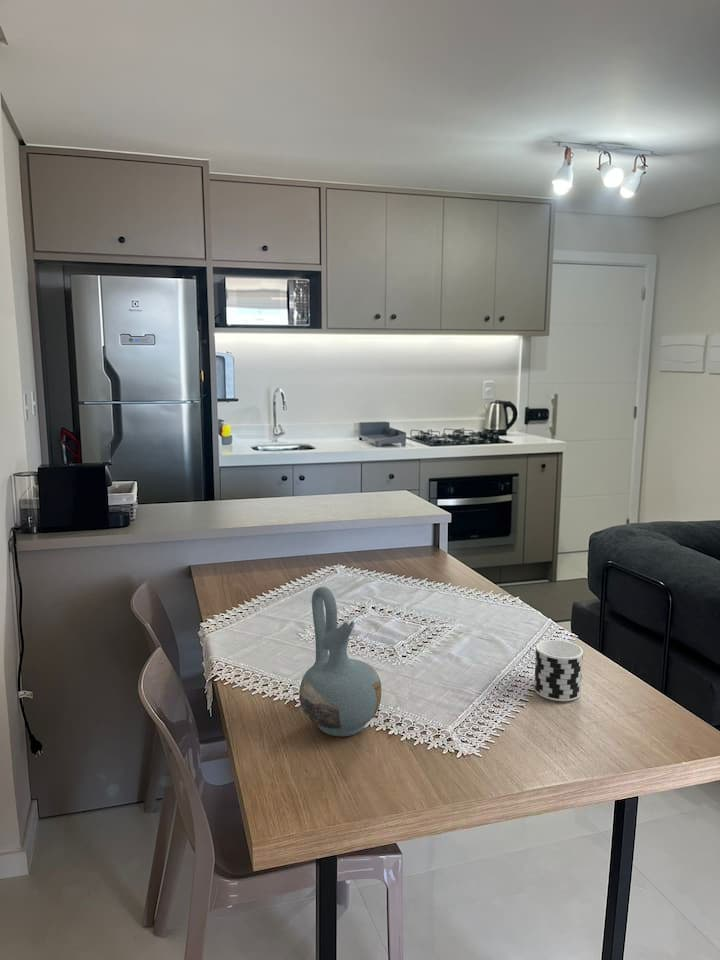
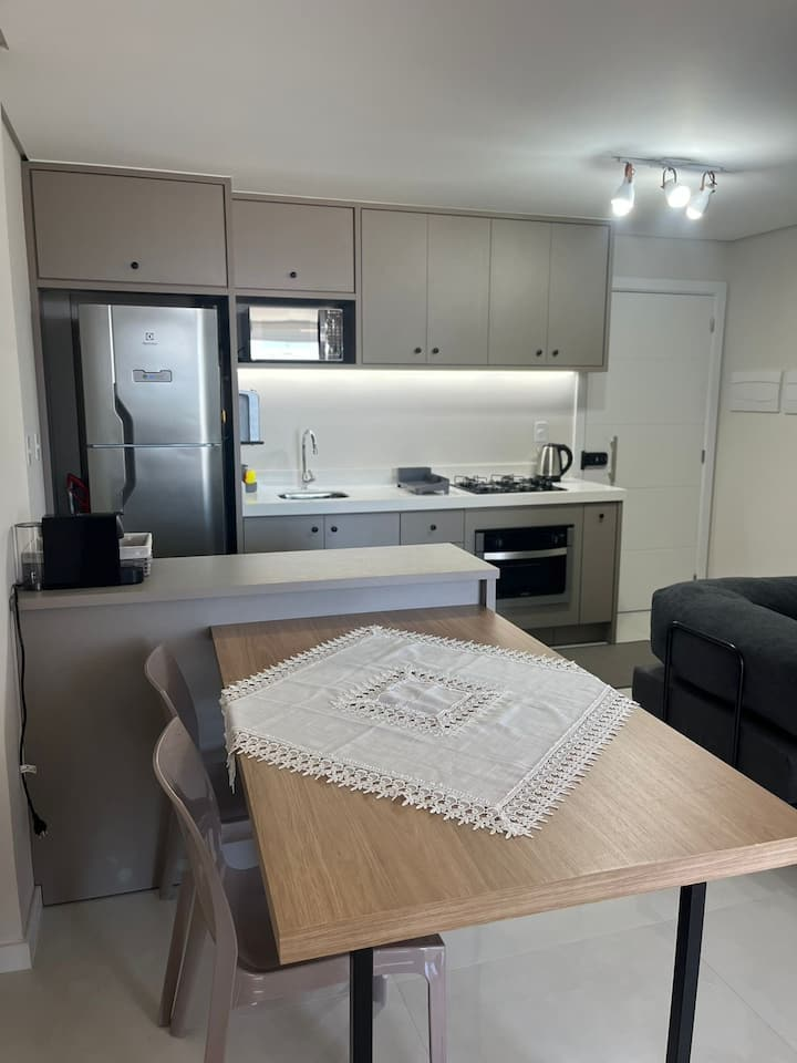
- cup (553, 666)
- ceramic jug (340, 660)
